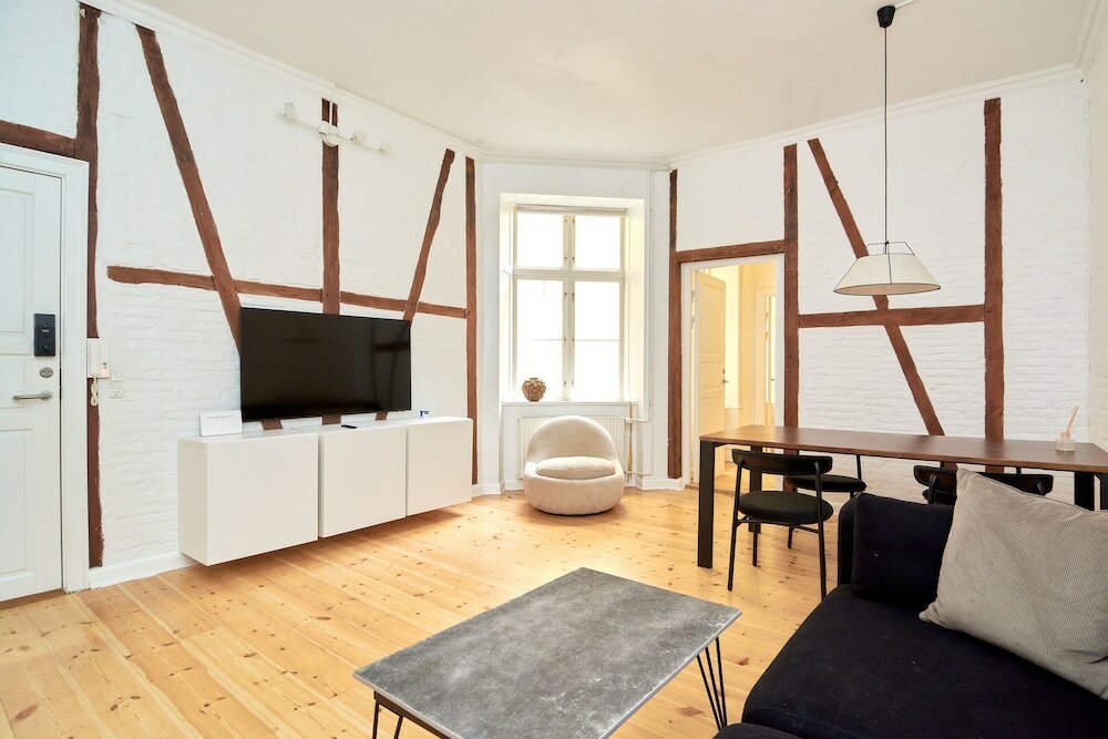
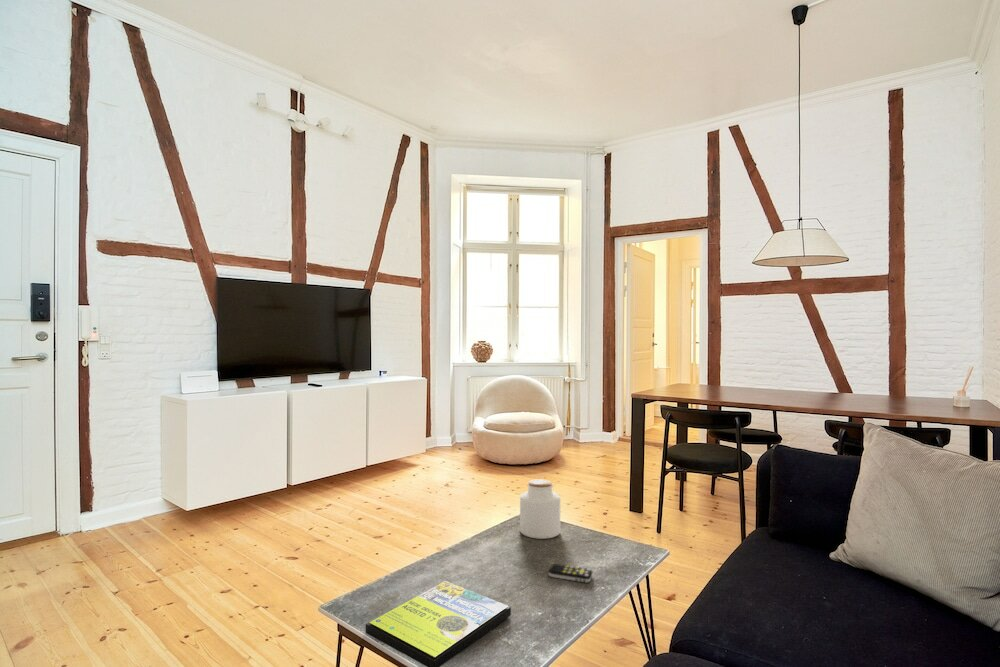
+ jar (541, 506)
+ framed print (440, 618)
+ remote control (570, 572)
